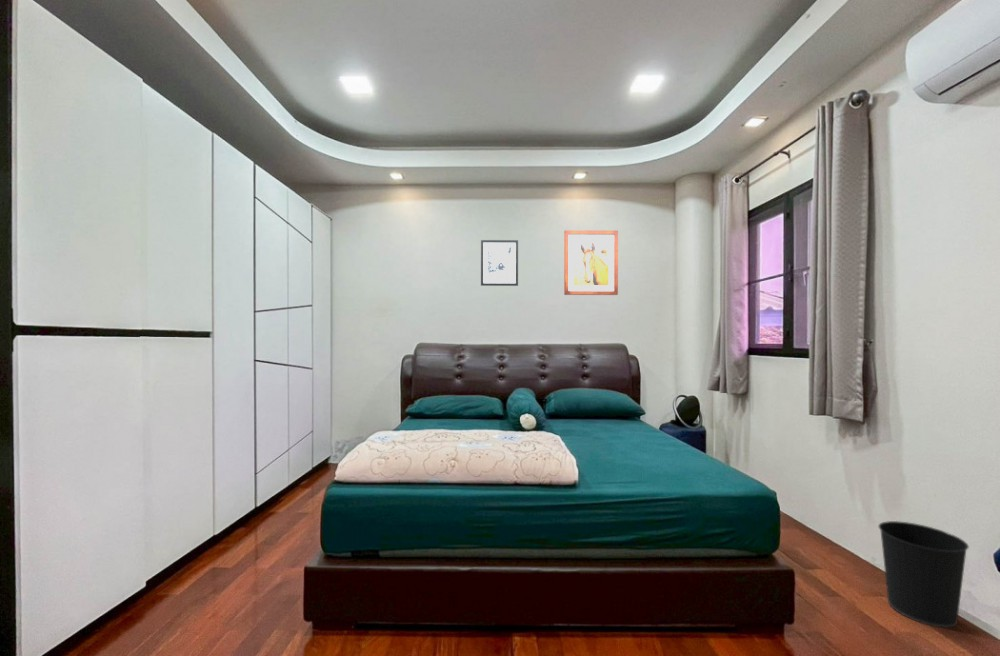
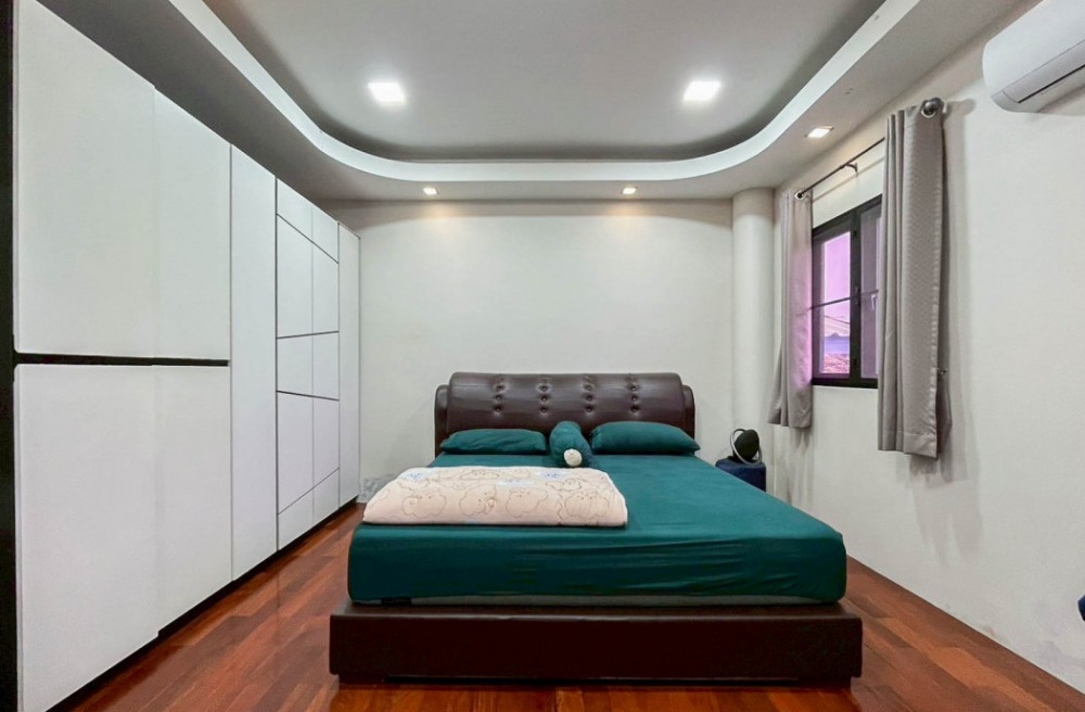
- wall art (499, 262)
- wall art (591, 262)
- wastebasket (921, 573)
